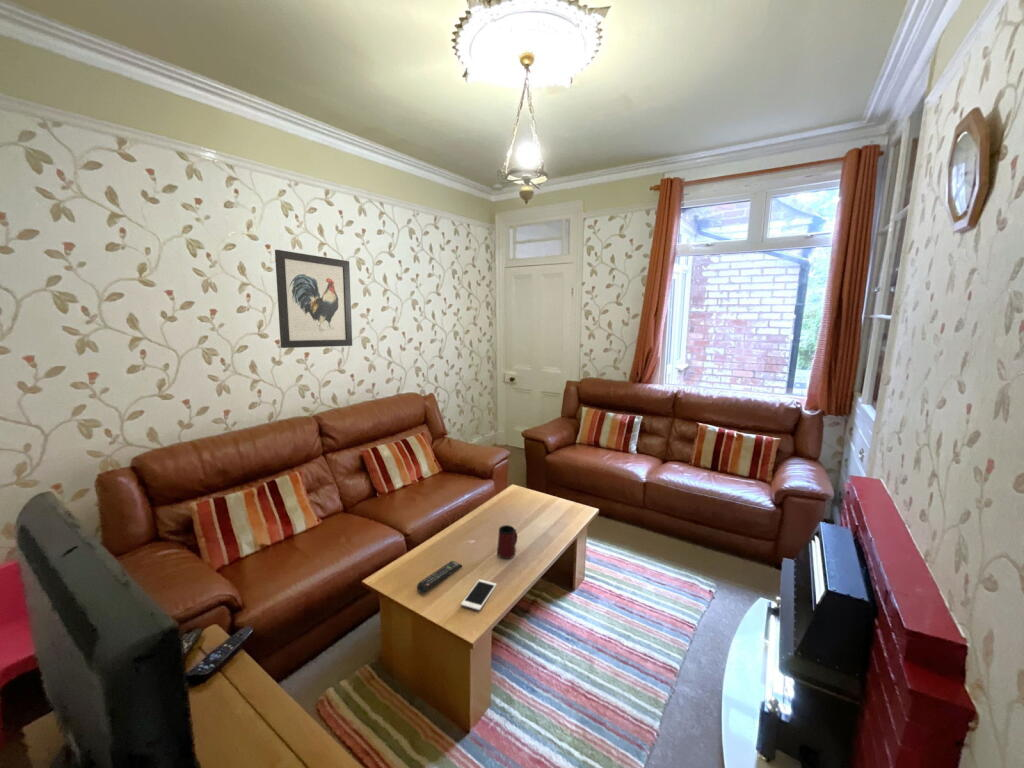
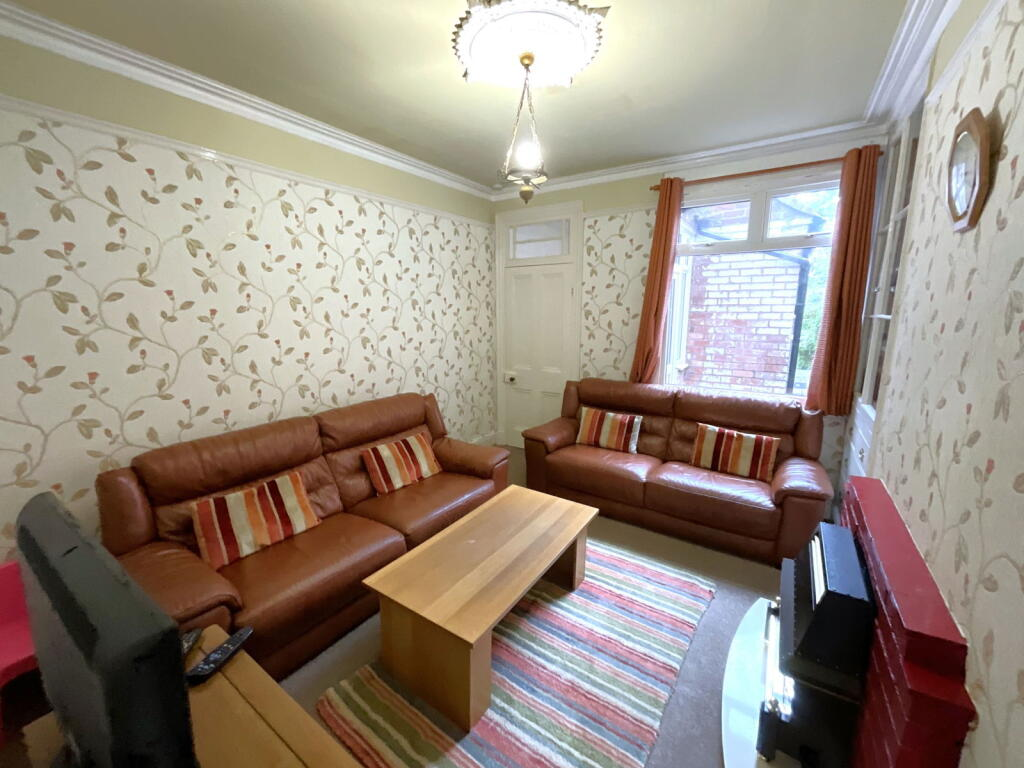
- mug (508, 540)
- wall art (316, 302)
- remote control (440, 575)
- cell phone (479, 593)
